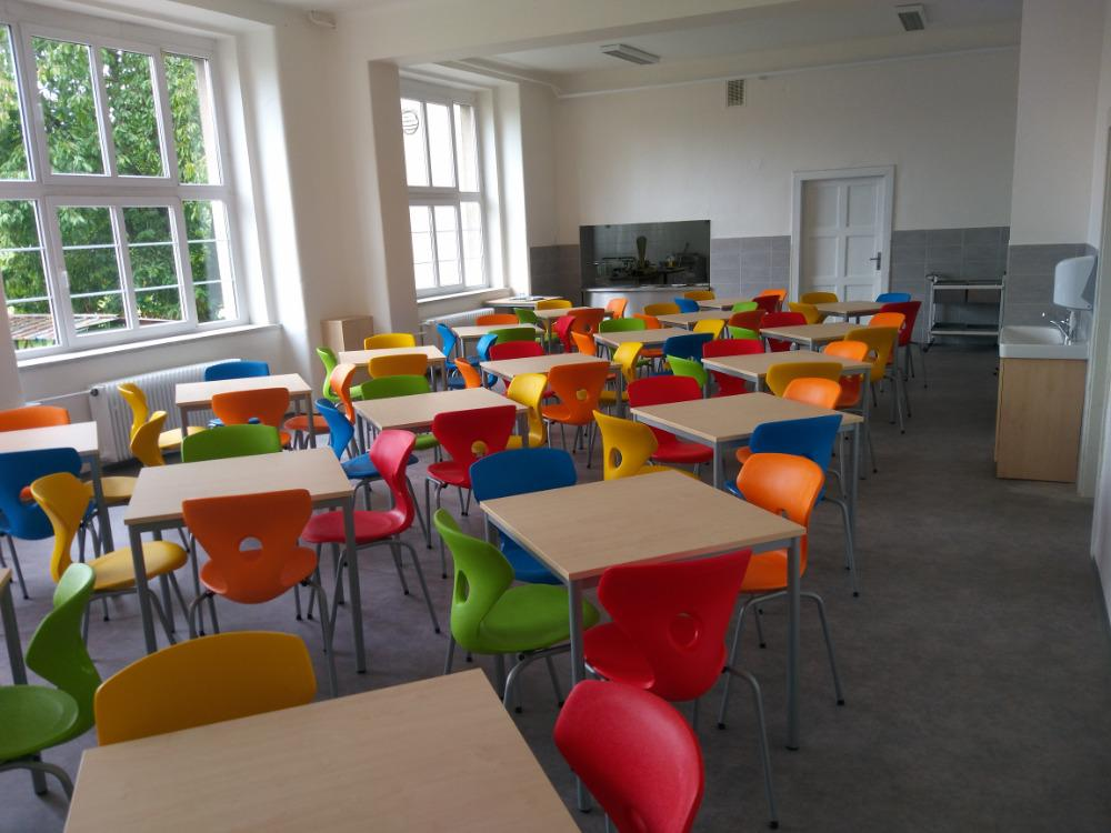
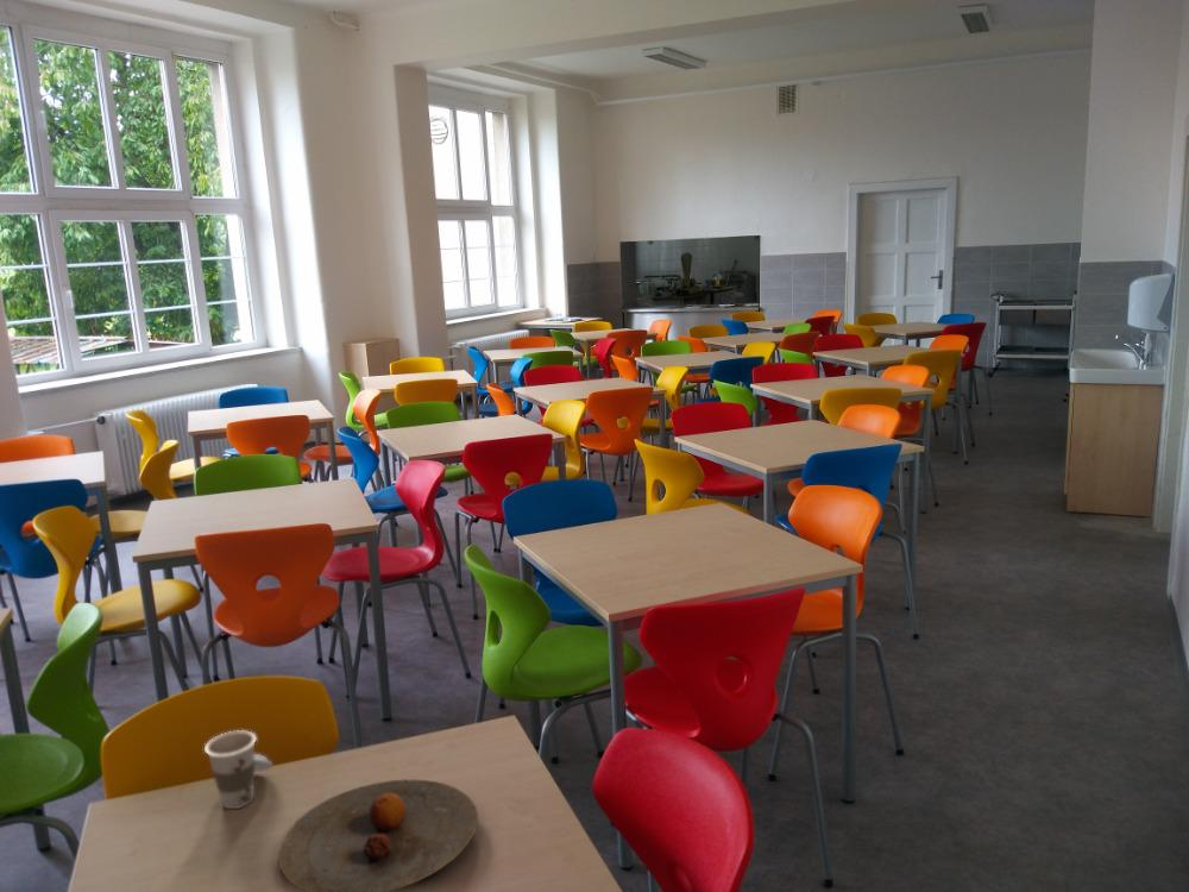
+ plate (379, 824)
+ cup (239, 764)
